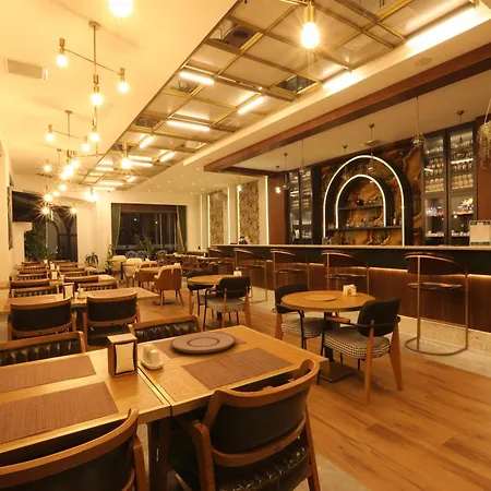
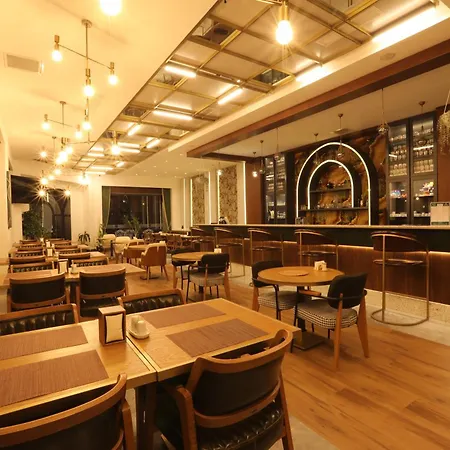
- plate (203, 342)
